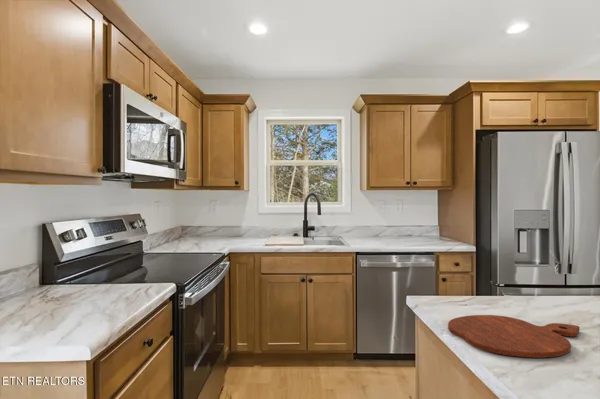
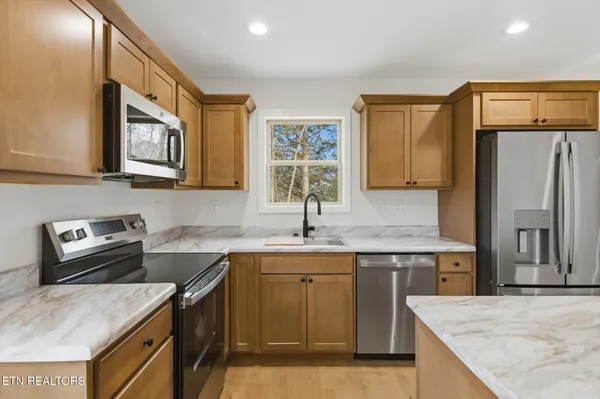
- cutting board (521, 332)
